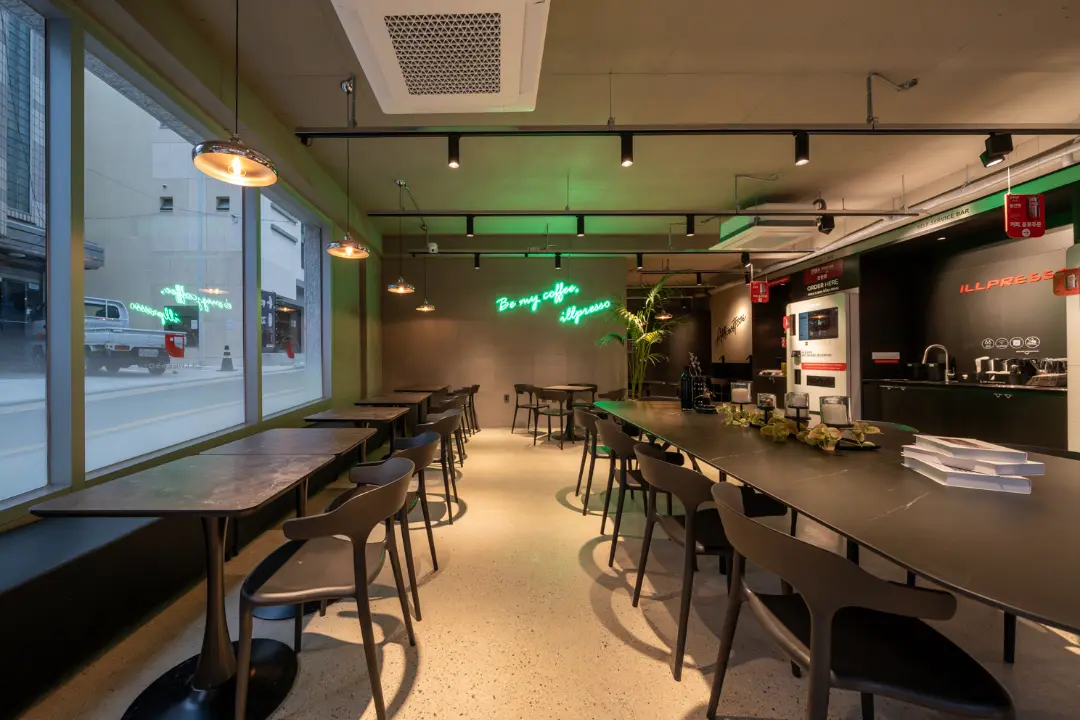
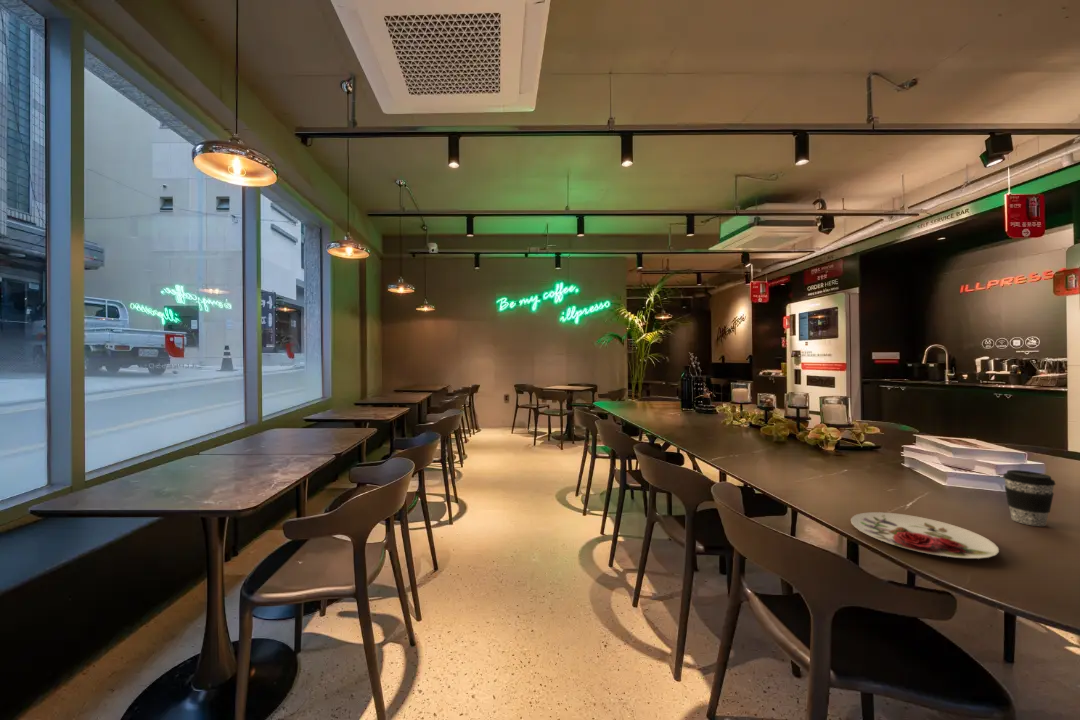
+ coffee cup (1028, 497)
+ plate (918, 531)
